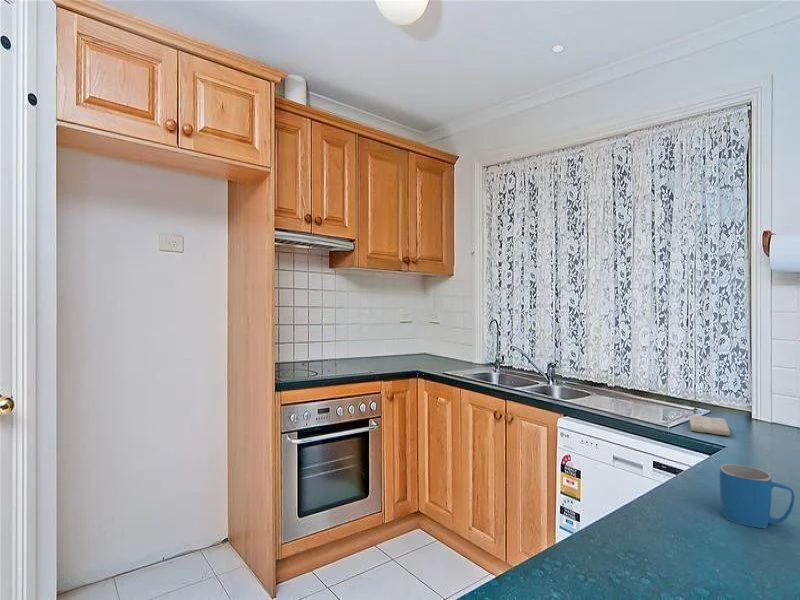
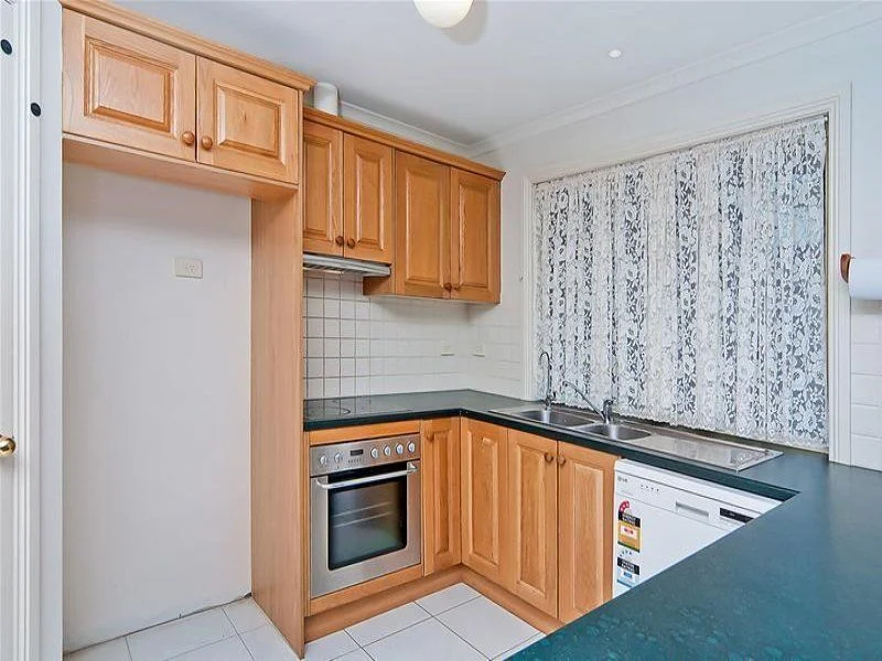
- washcloth (708, 424)
- mug (755, 496)
